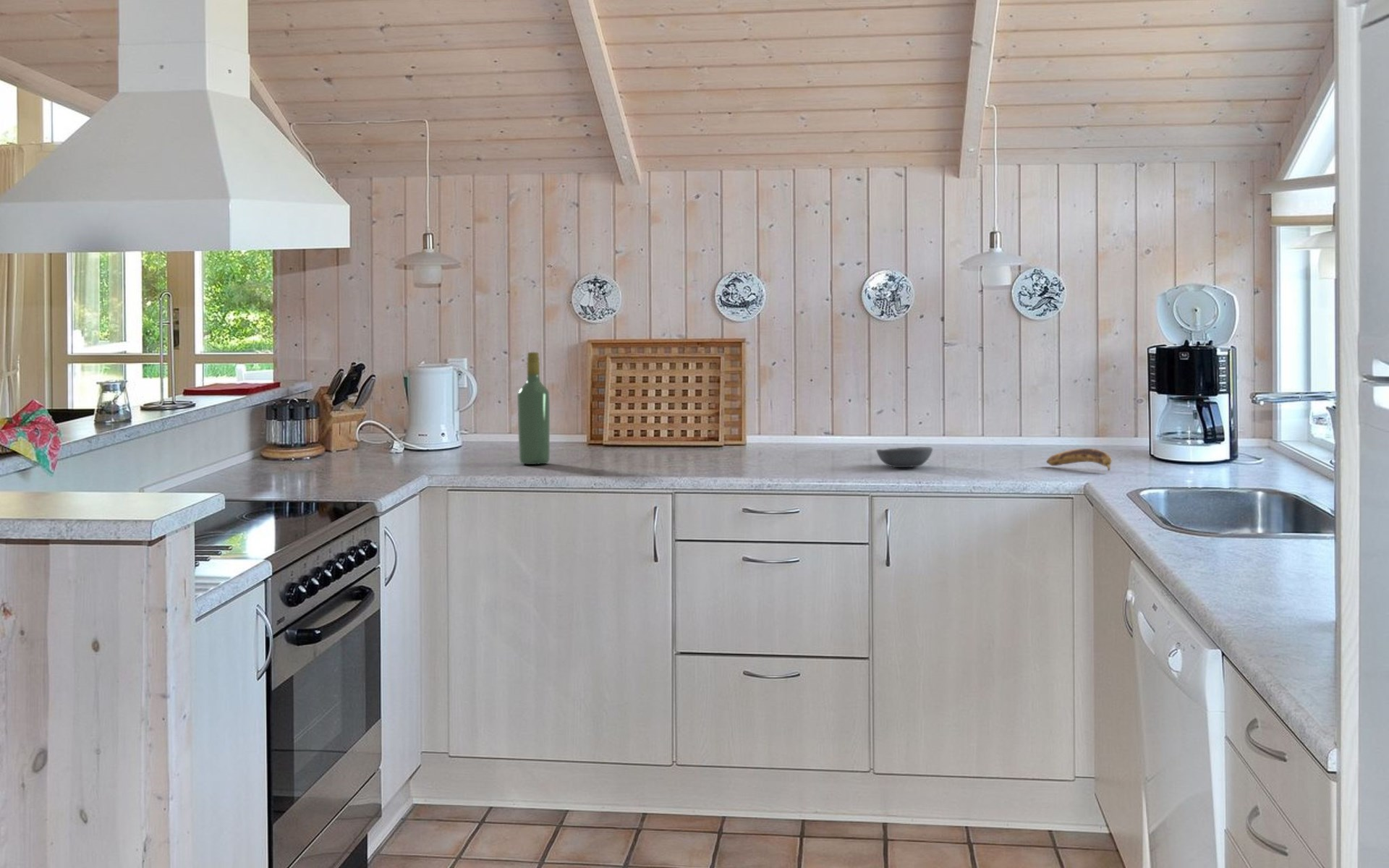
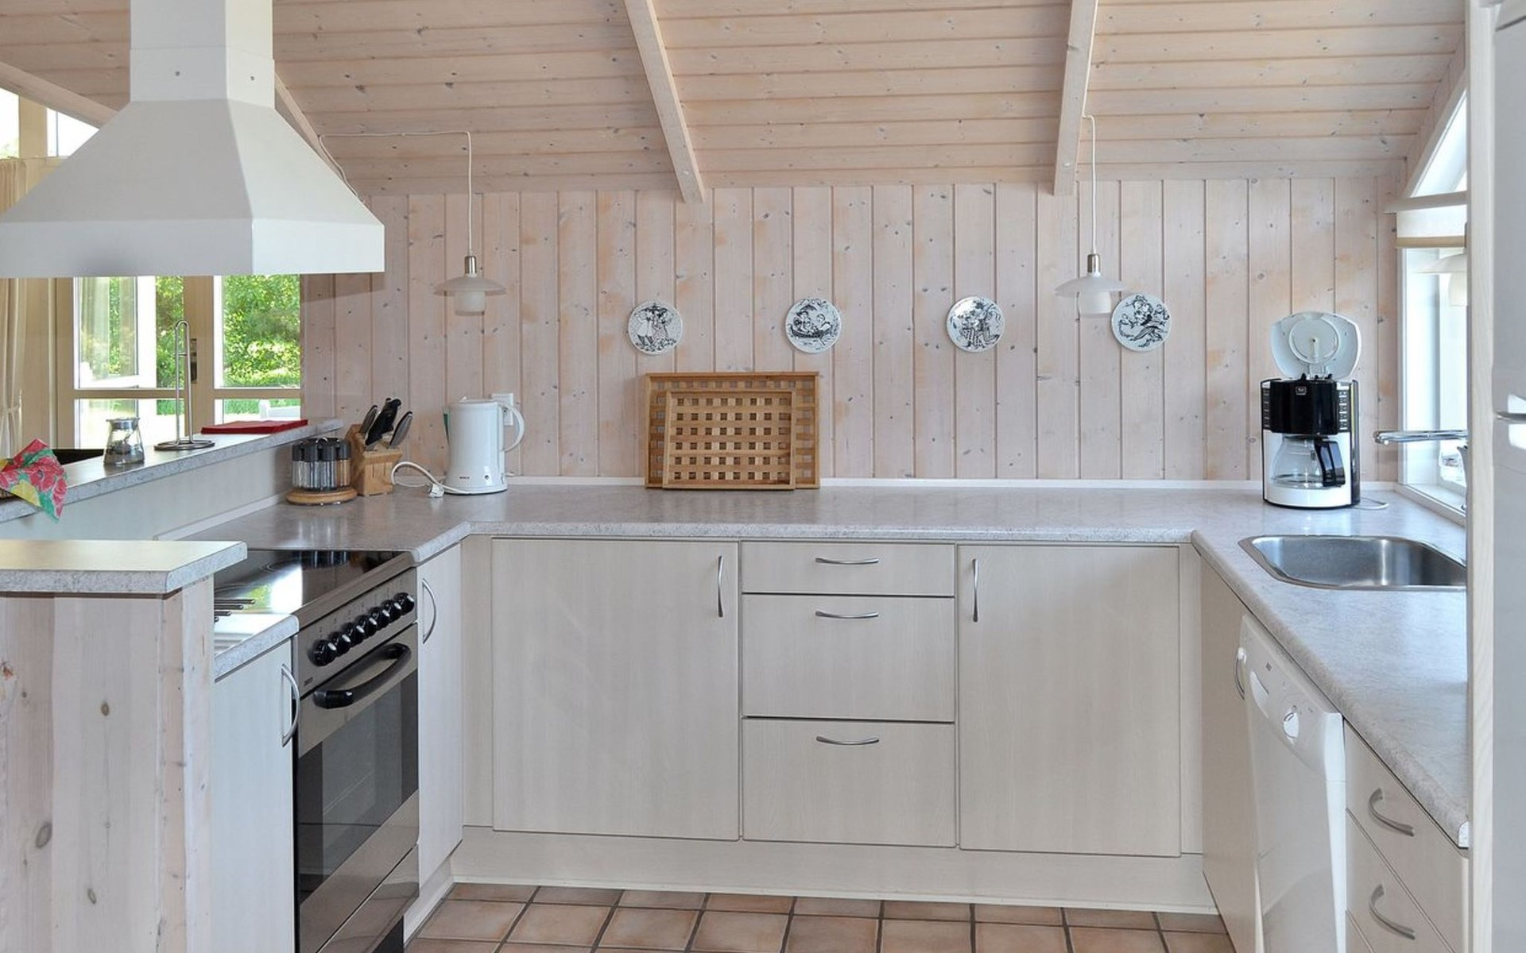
- bowl (904, 456)
- wine bottle (533, 408)
- banana (1080, 459)
